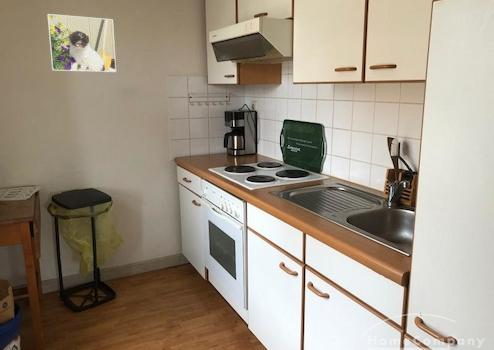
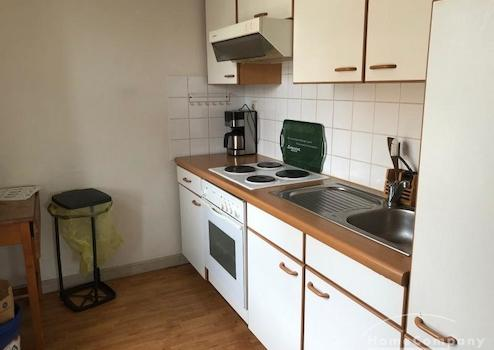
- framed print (83, 44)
